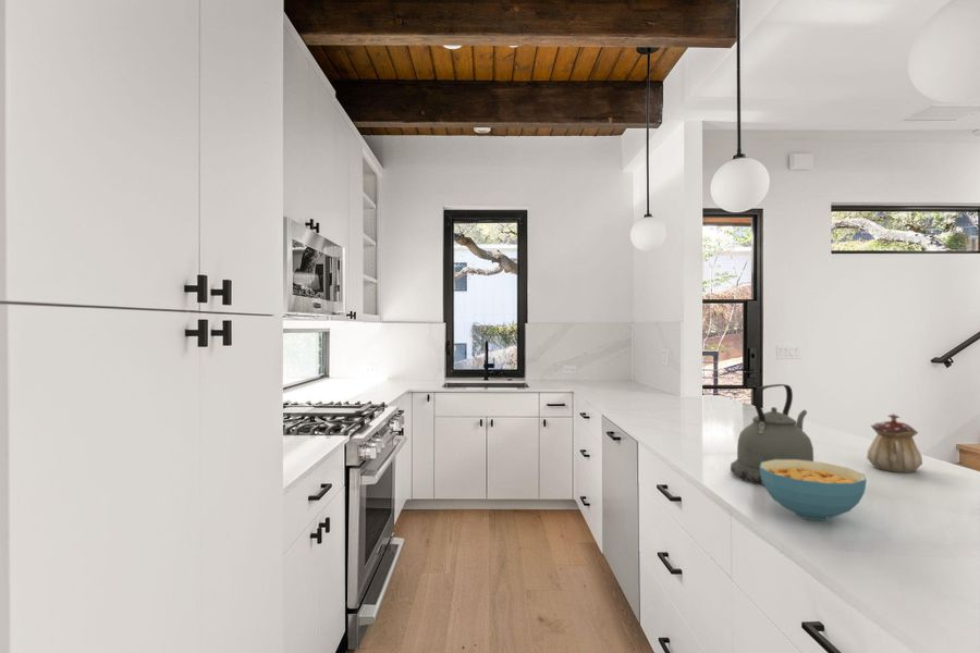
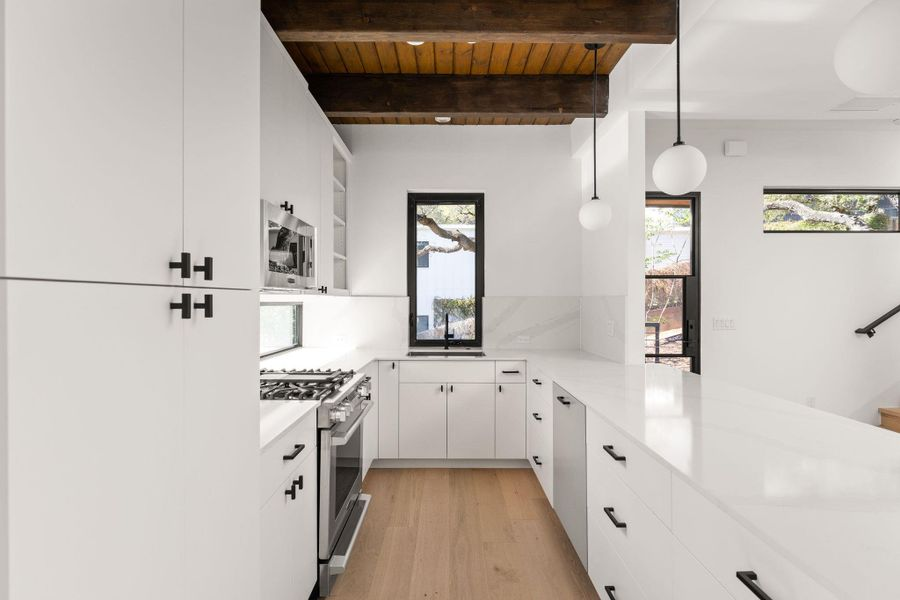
- cereal bowl (810, 492)
- teapot (894, 441)
- kettle (774, 429)
